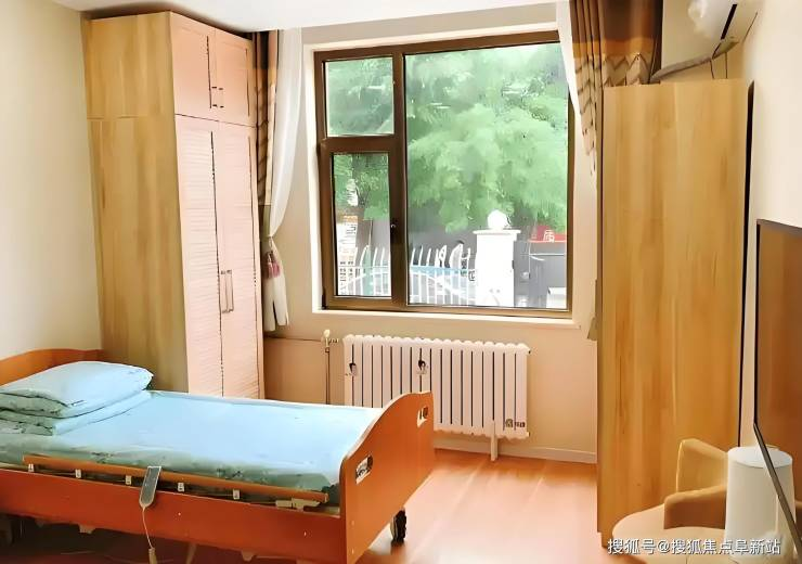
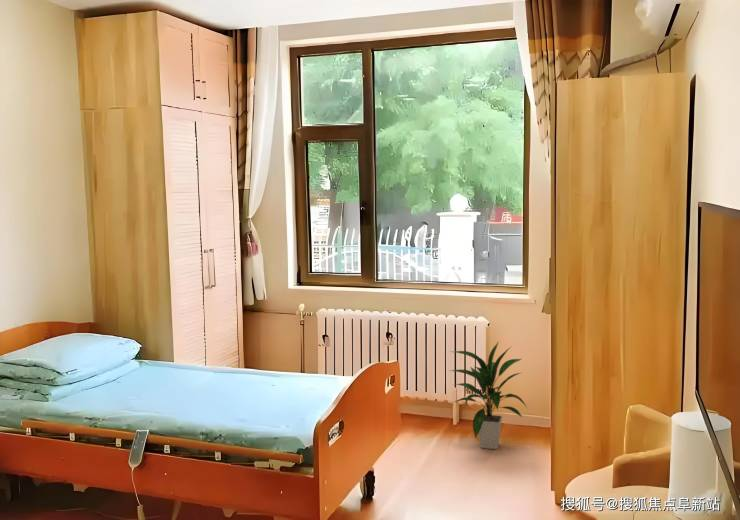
+ indoor plant (487, 394)
